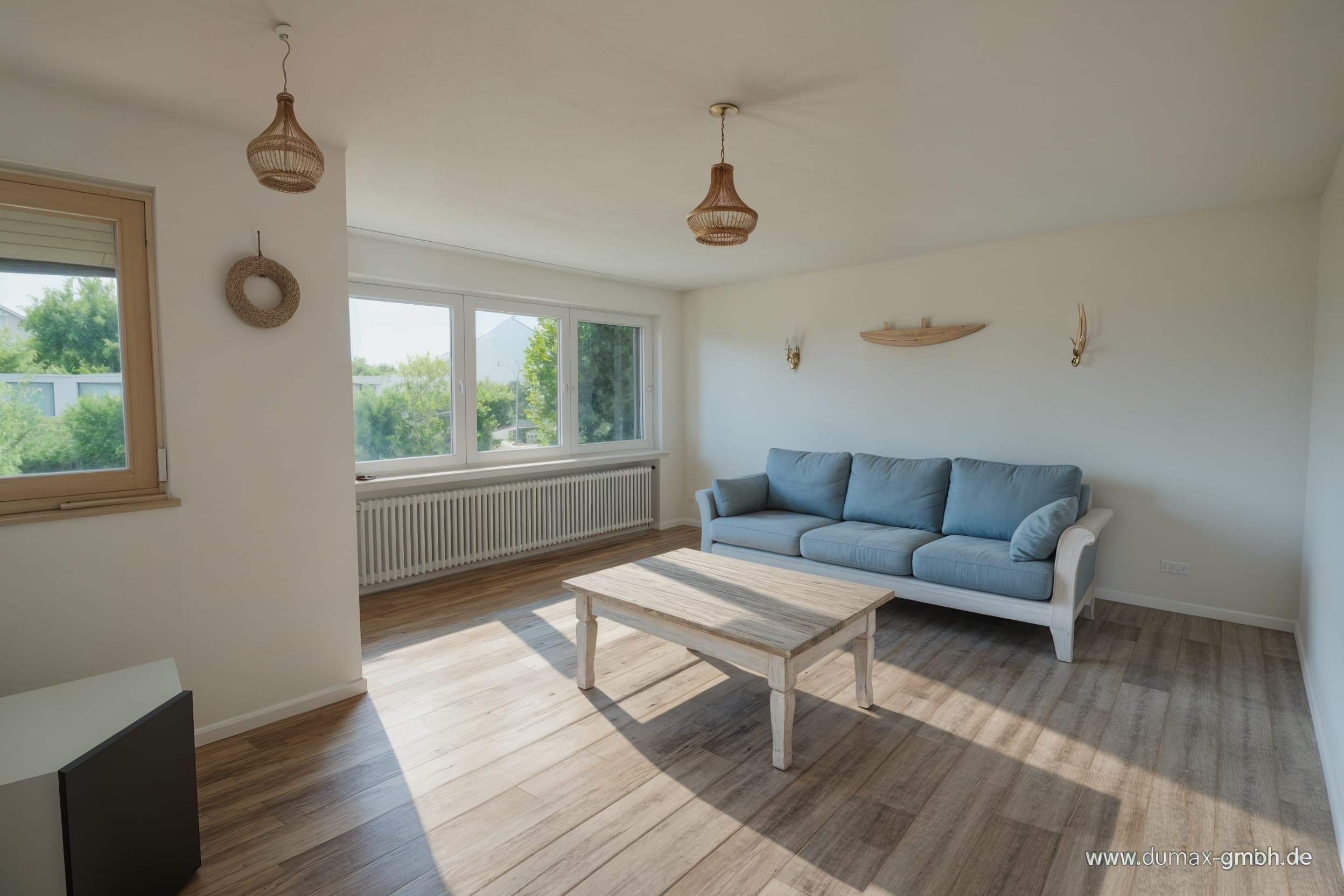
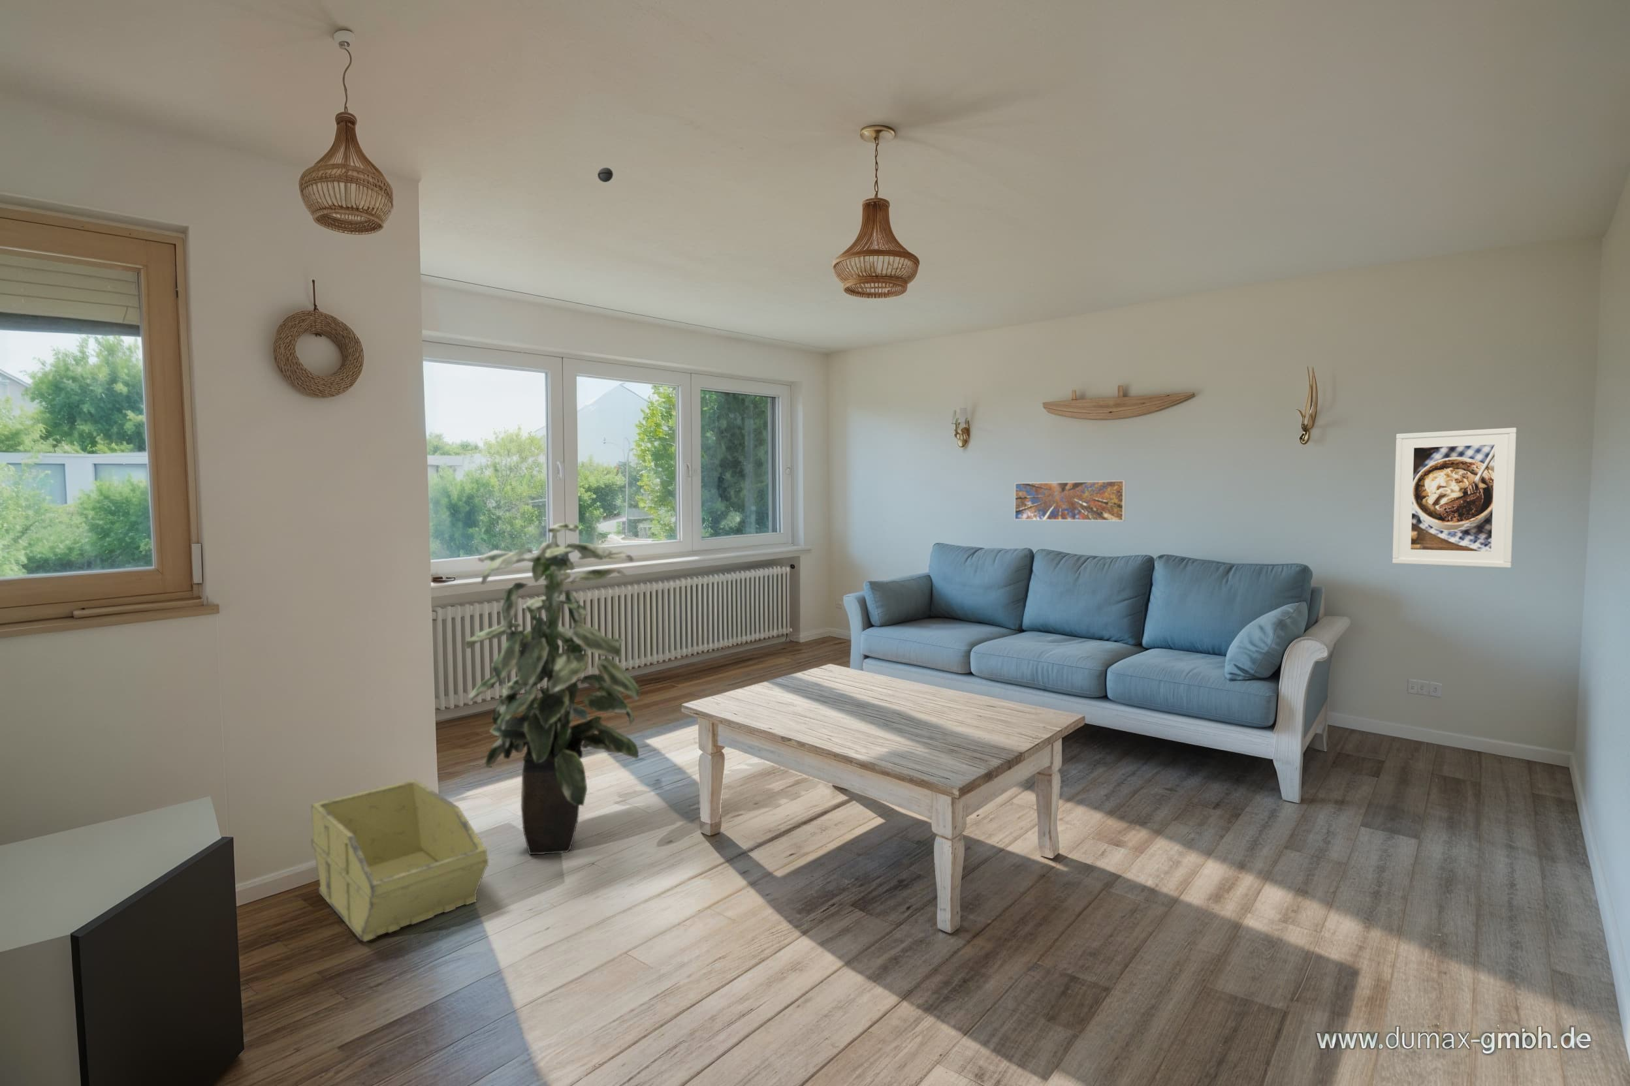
+ indoor plant (559, 690)
+ storage bin (397, 856)
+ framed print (1452, 498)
+ smoke detector (605, 175)
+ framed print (1067, 501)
